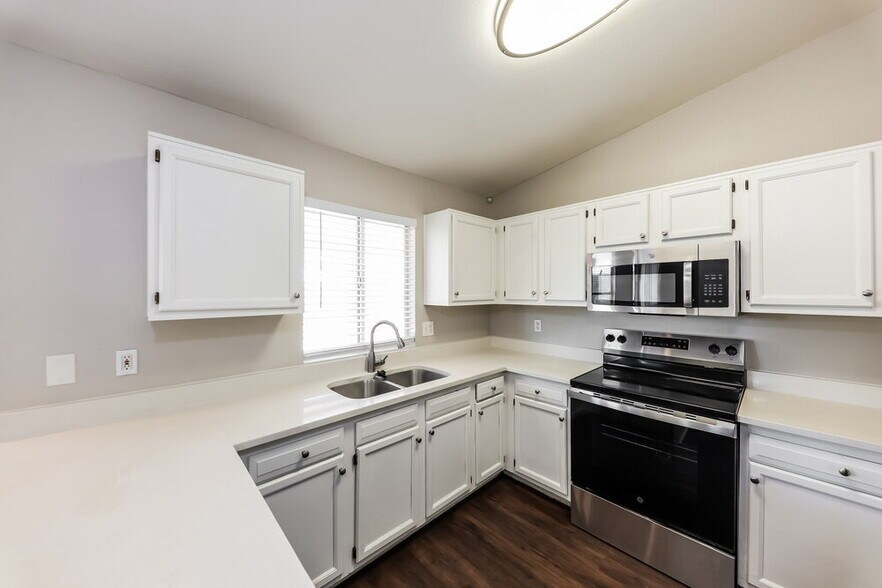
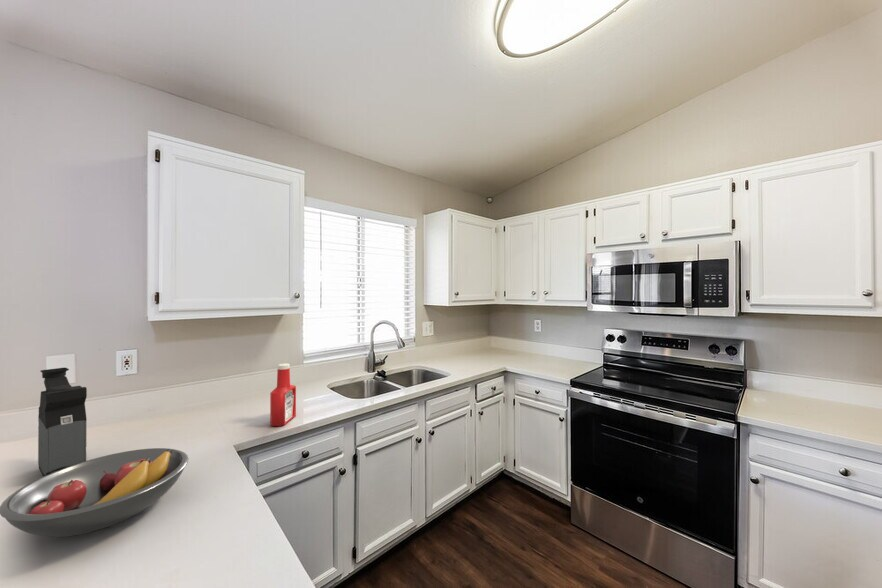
+ coffee maker (61, 420)
+ soap bottle (283, 392)
+ fruit bowl (106, 489)
